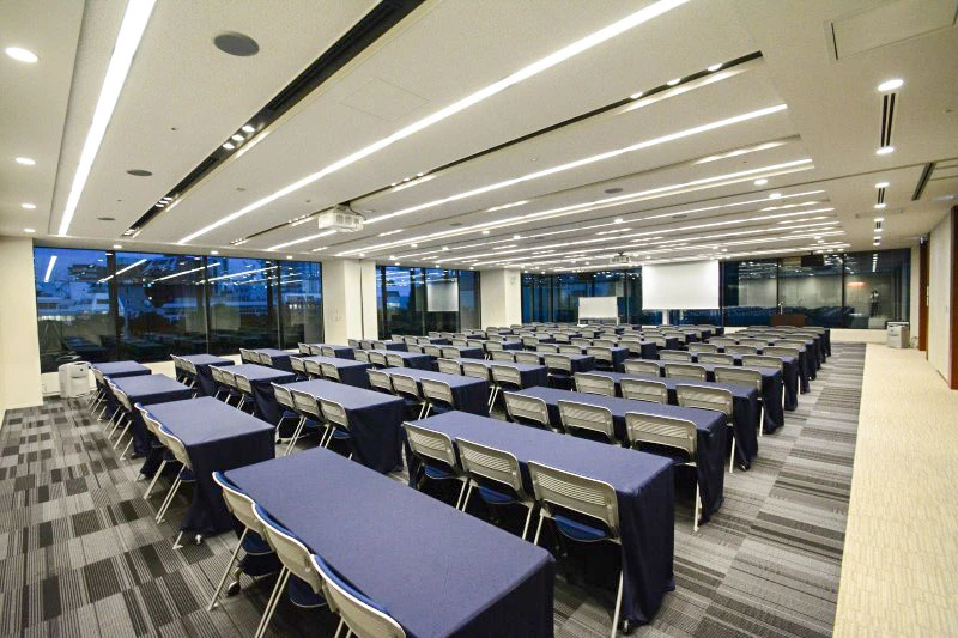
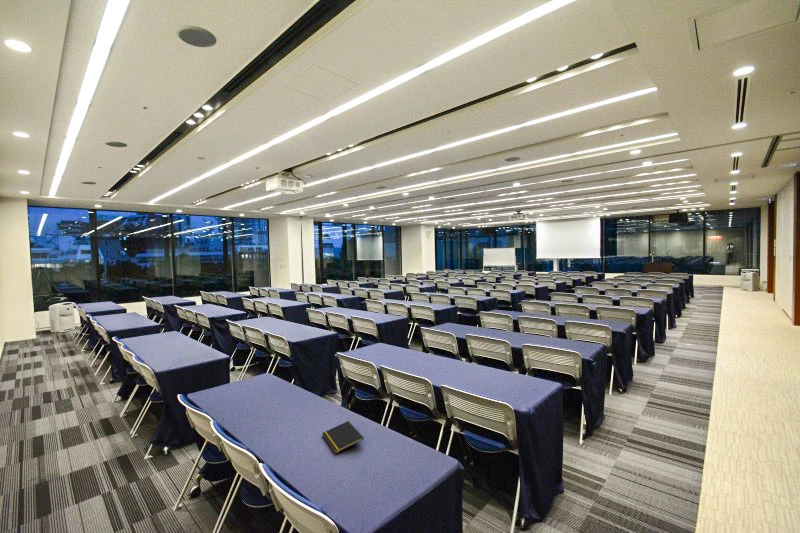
+ notepad (342, 436)
